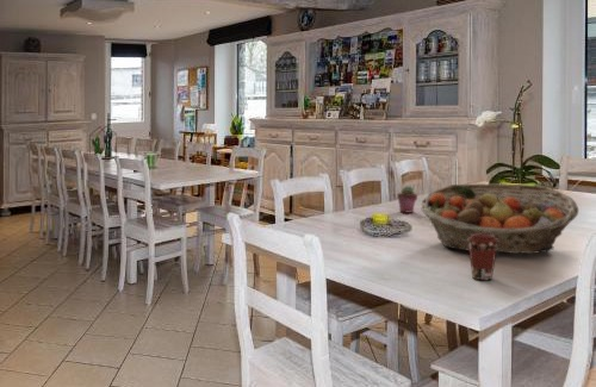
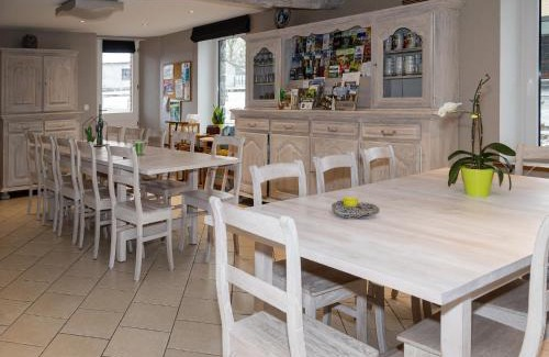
- fruit basket (496, 216)
- potted succulent (406, 198)
- coffee cup (482, 256)
